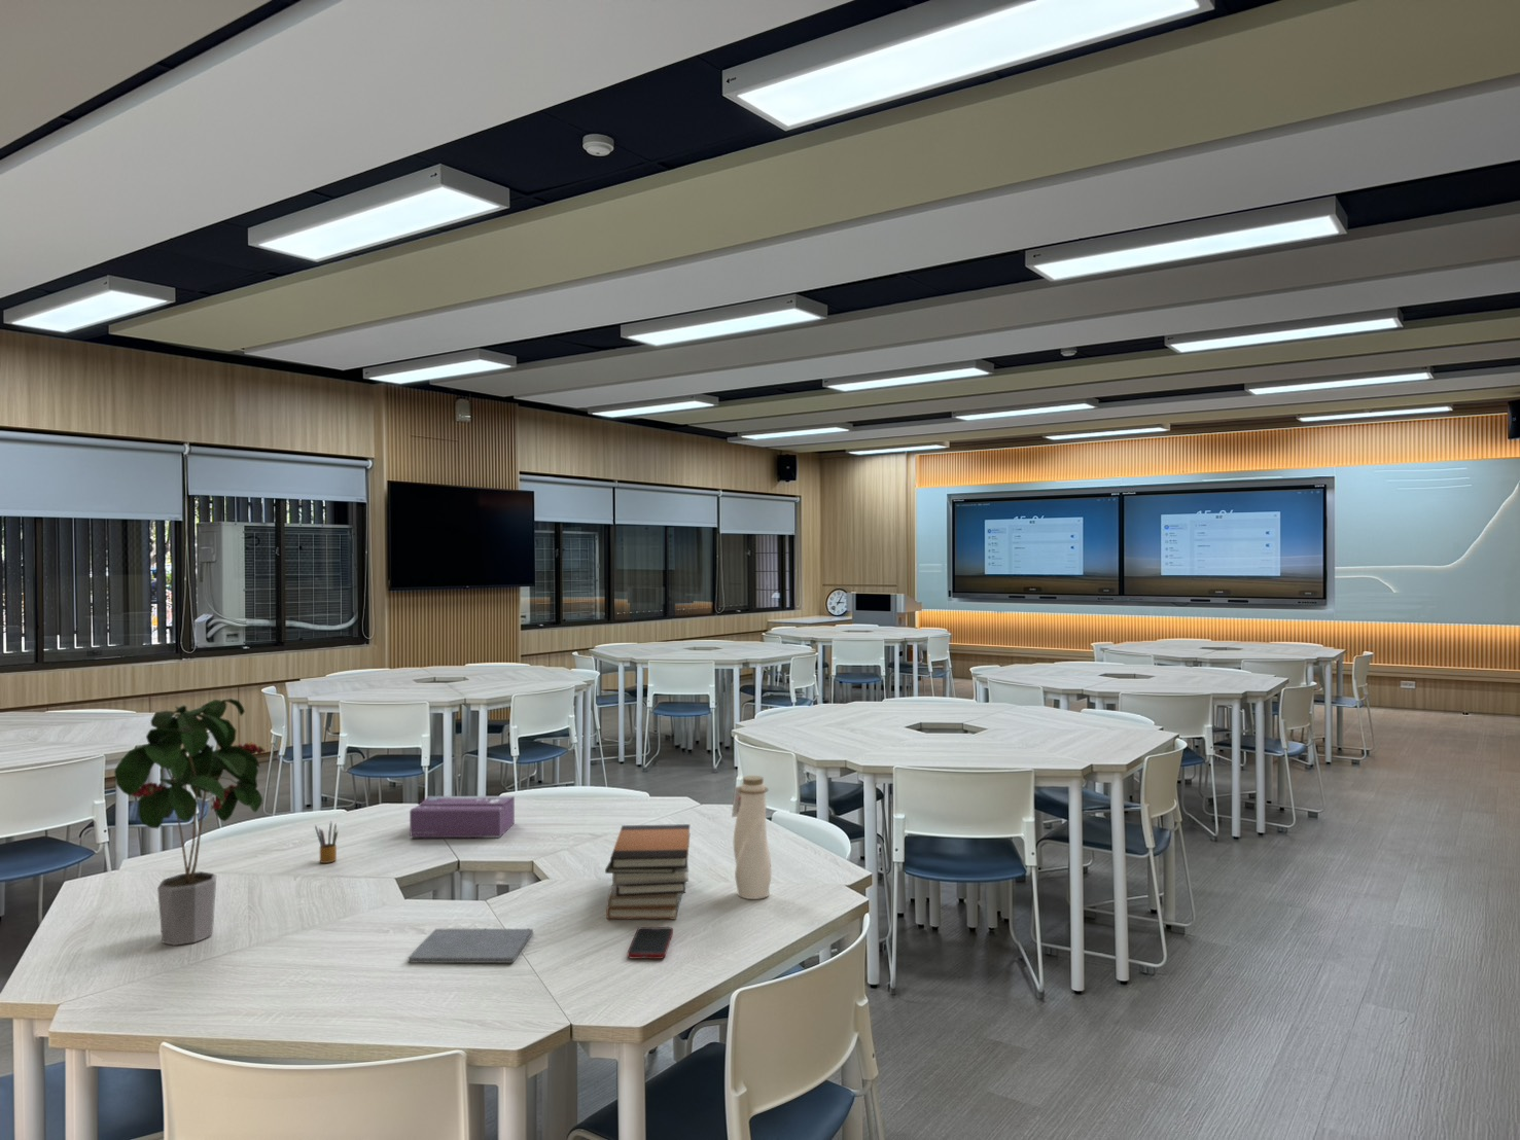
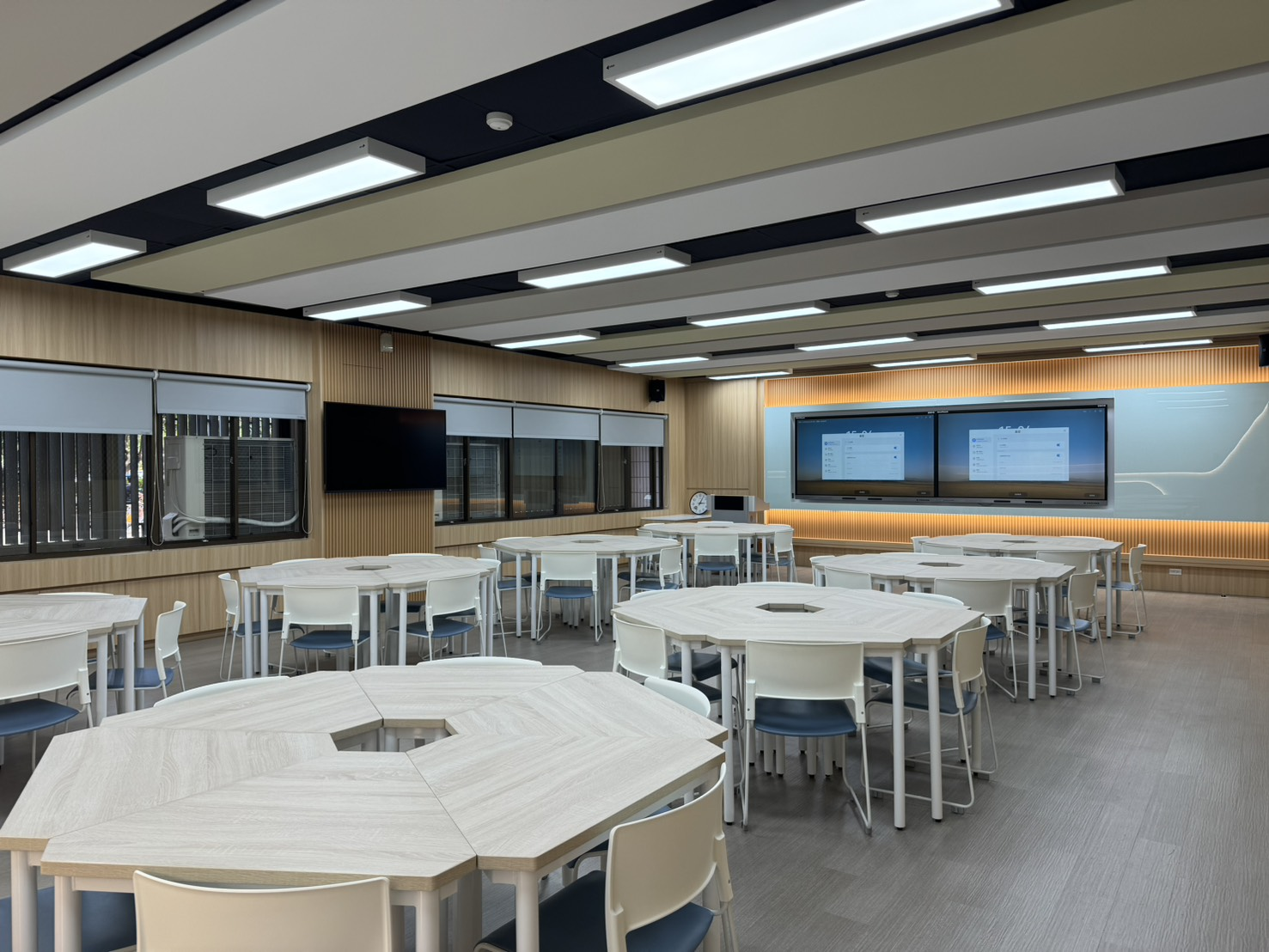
- water bottle (750, 836)
- pencil box (328, 842)
- book stack (650, 868)
- notepad (472, 945)
- cell phone (650, 942)
- tissue box (464, 815)
- potted plant (195, 817)
